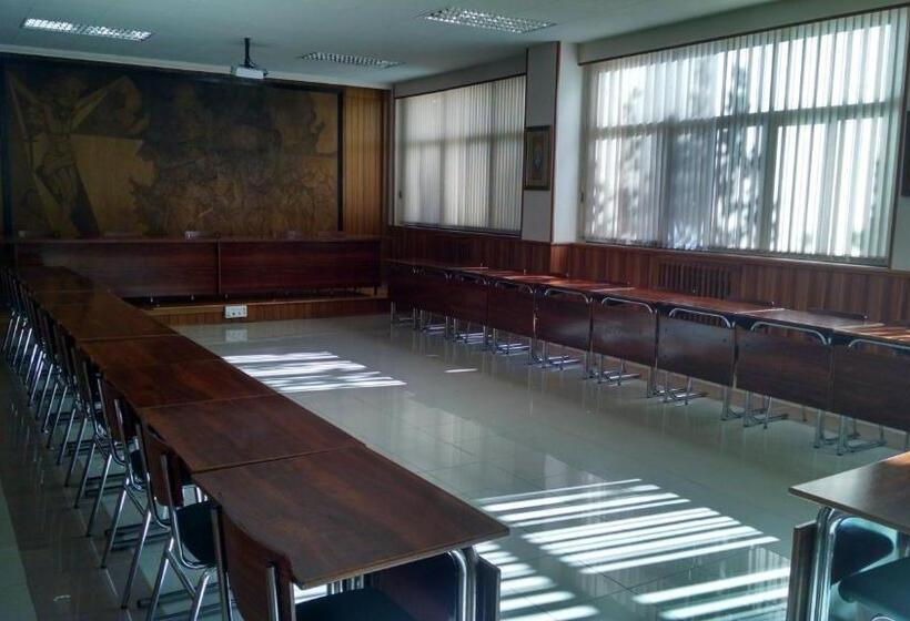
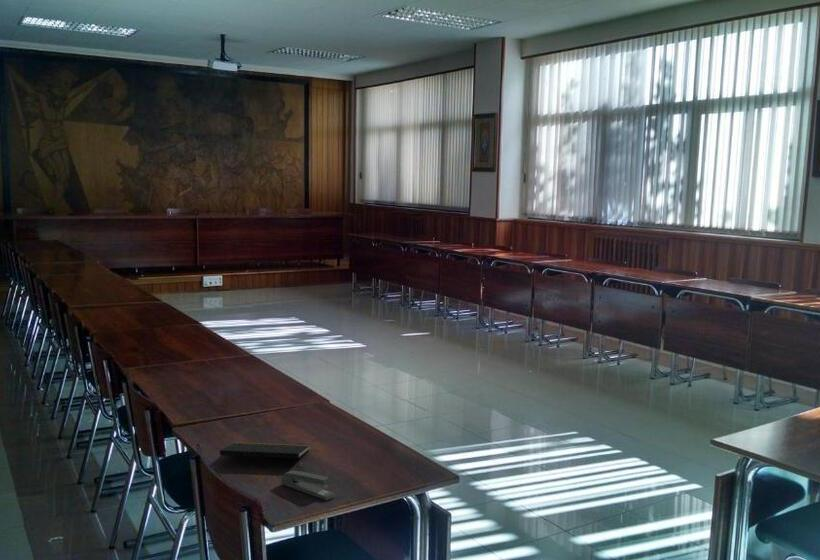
+ stapler (307, 481)
+ notepad (266, 449)
